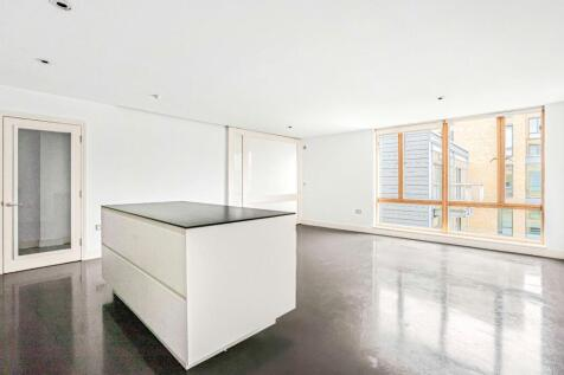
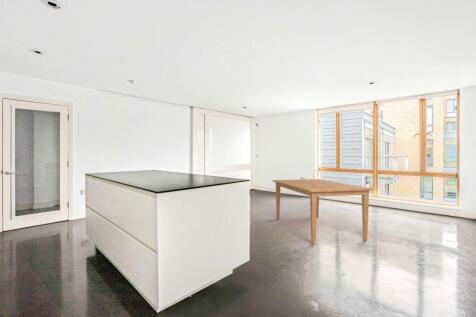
+ dining table (315, 206)
